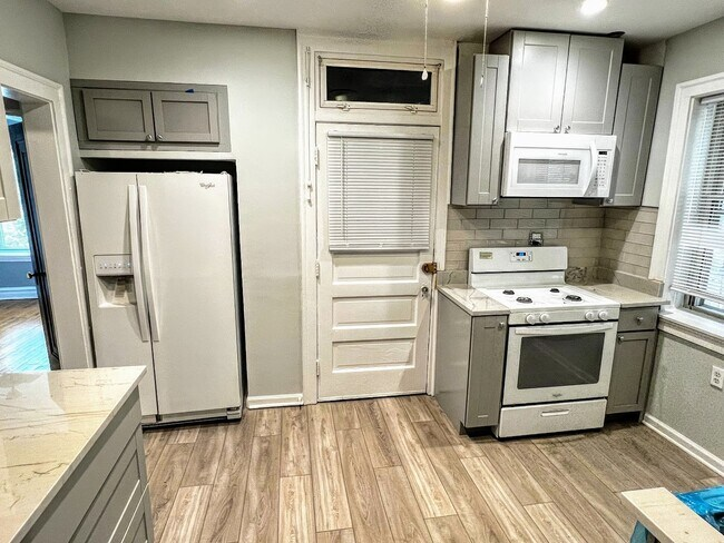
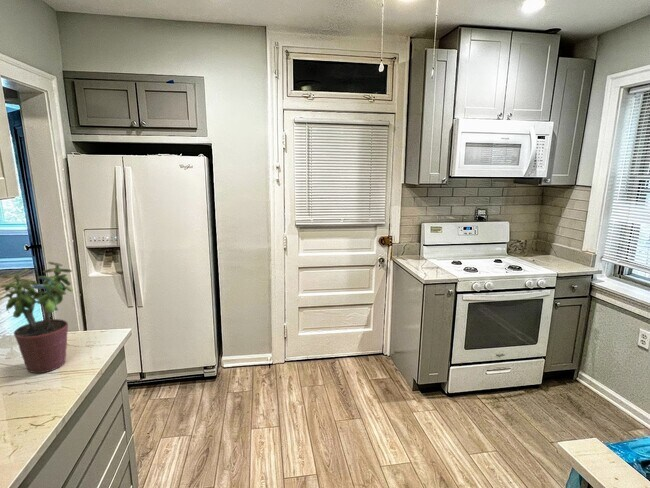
+ potted plant (45, 317)
